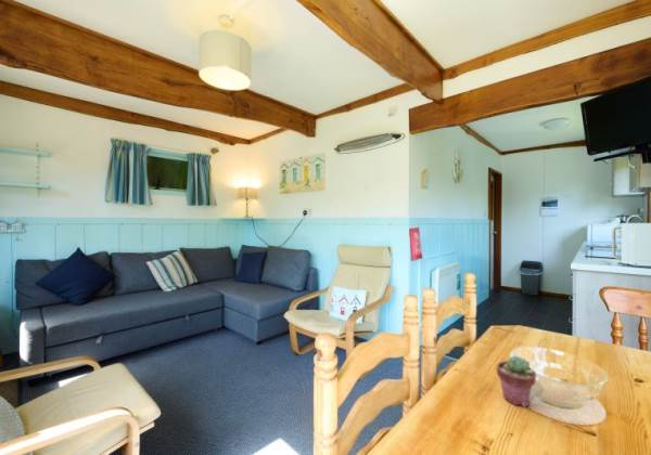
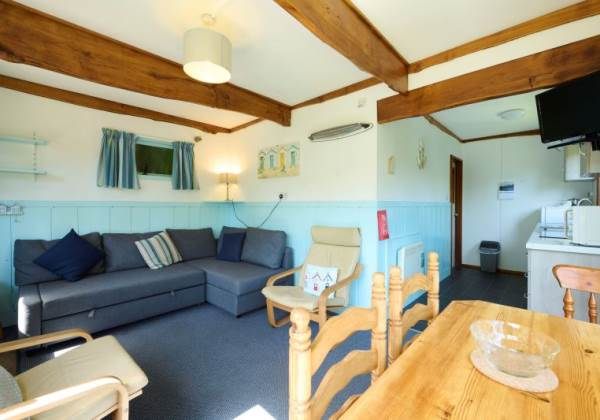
- potted succulent (515, 377)
